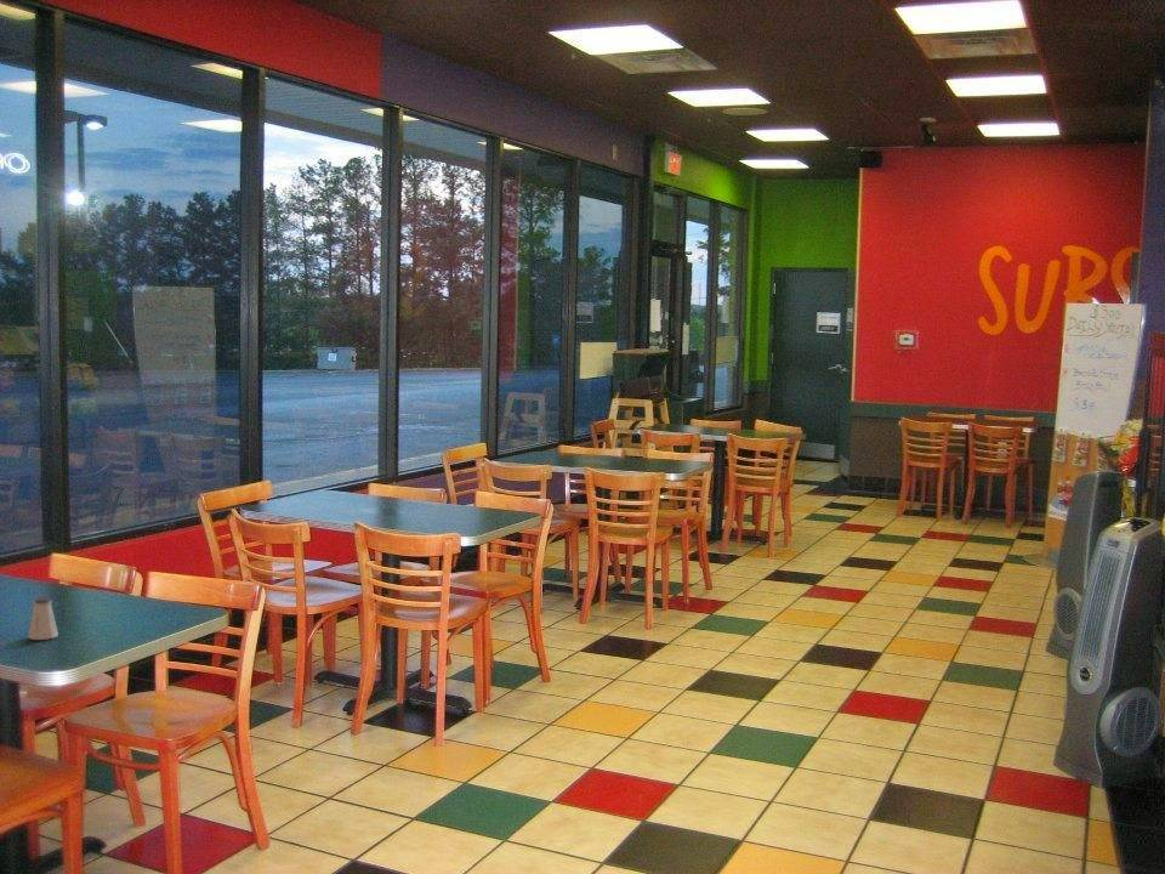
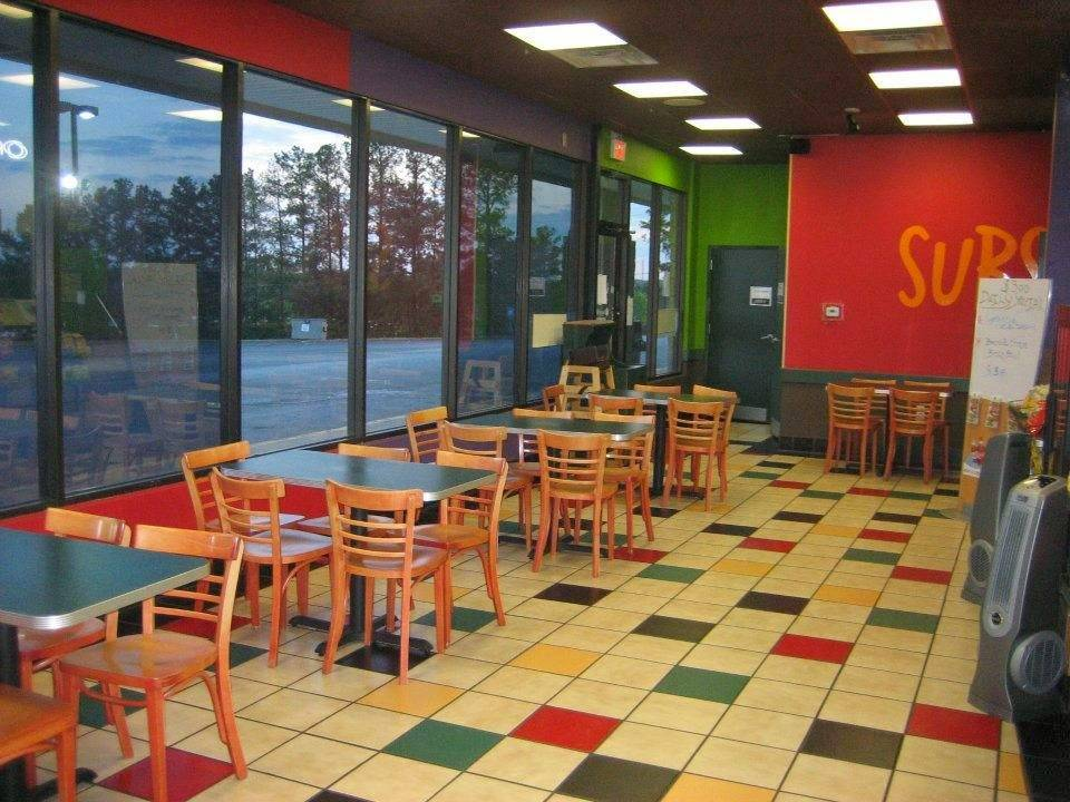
- saltshaker (42, 618)
